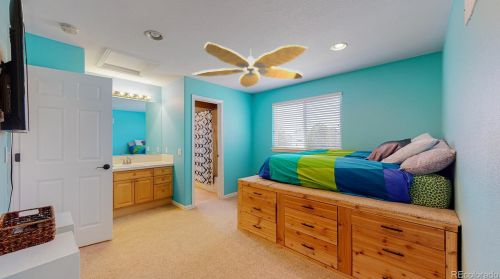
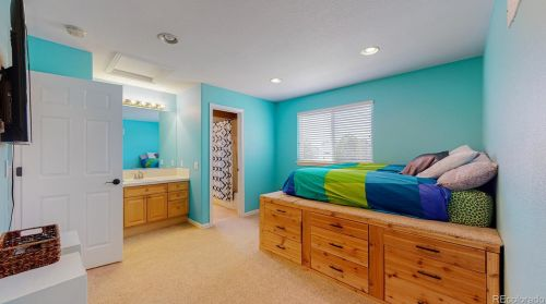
- ceiling fan (248, 62)
